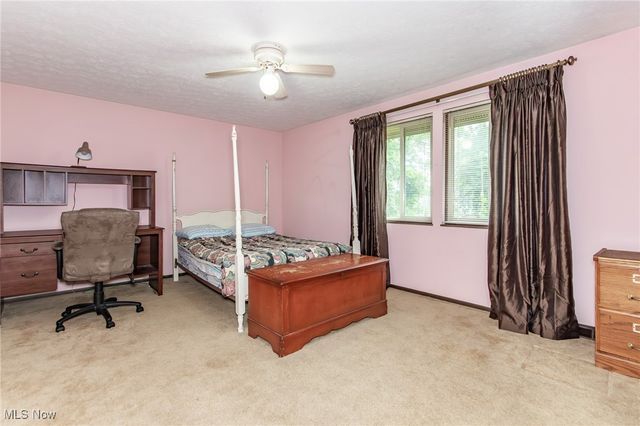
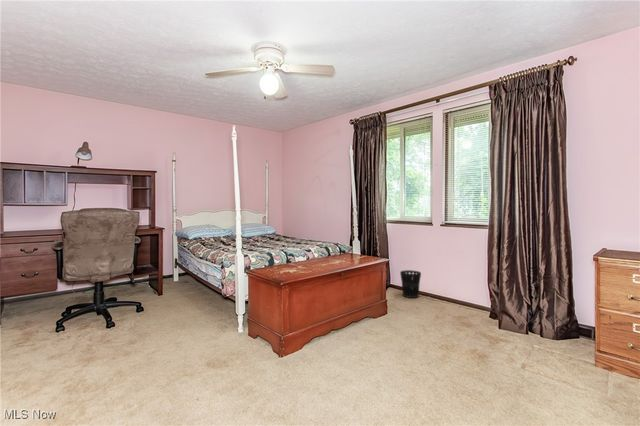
+ wastebasket (410, 283)
